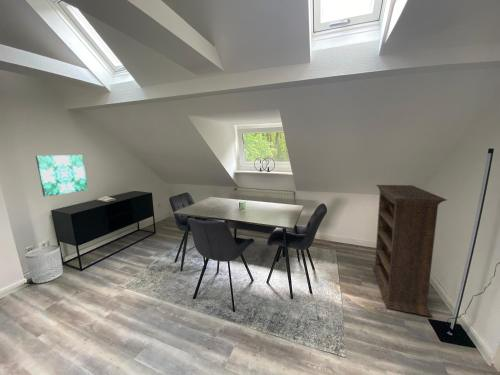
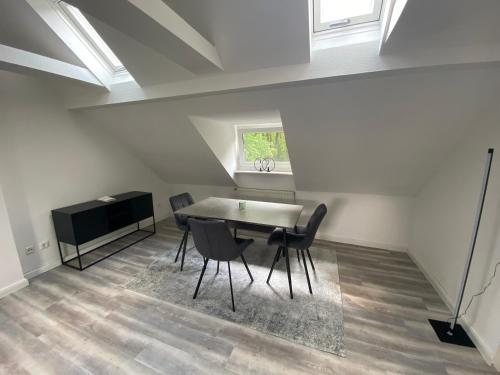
- bookcase (400, 241)
- waste bin (45, 263)
- wall art (64, 174)
